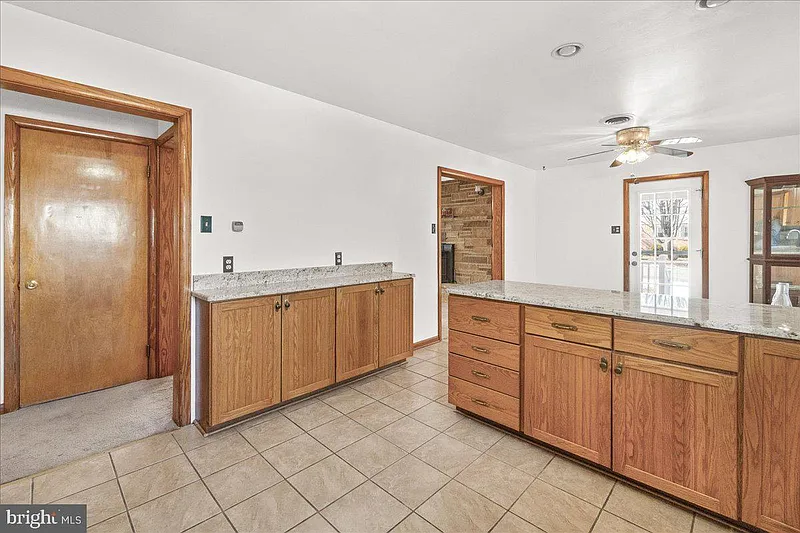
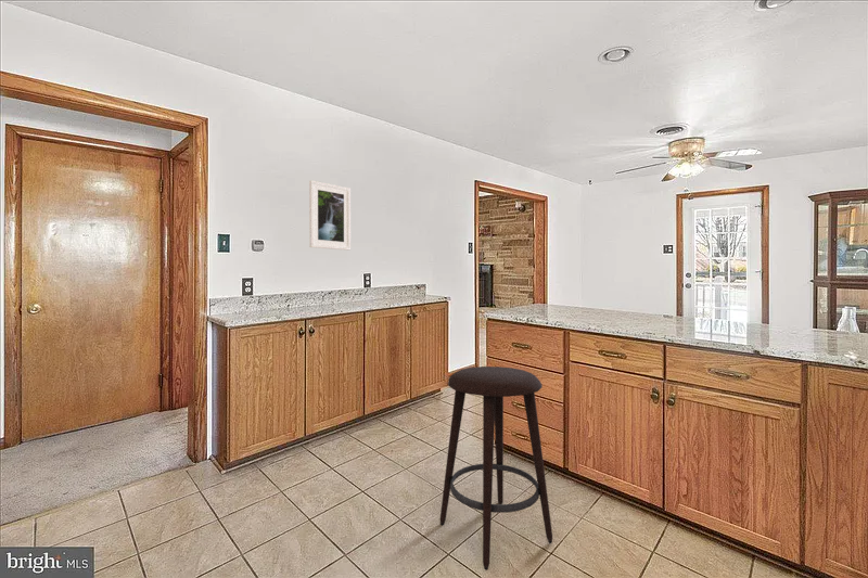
+ stool (493, 453)
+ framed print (330, 216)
